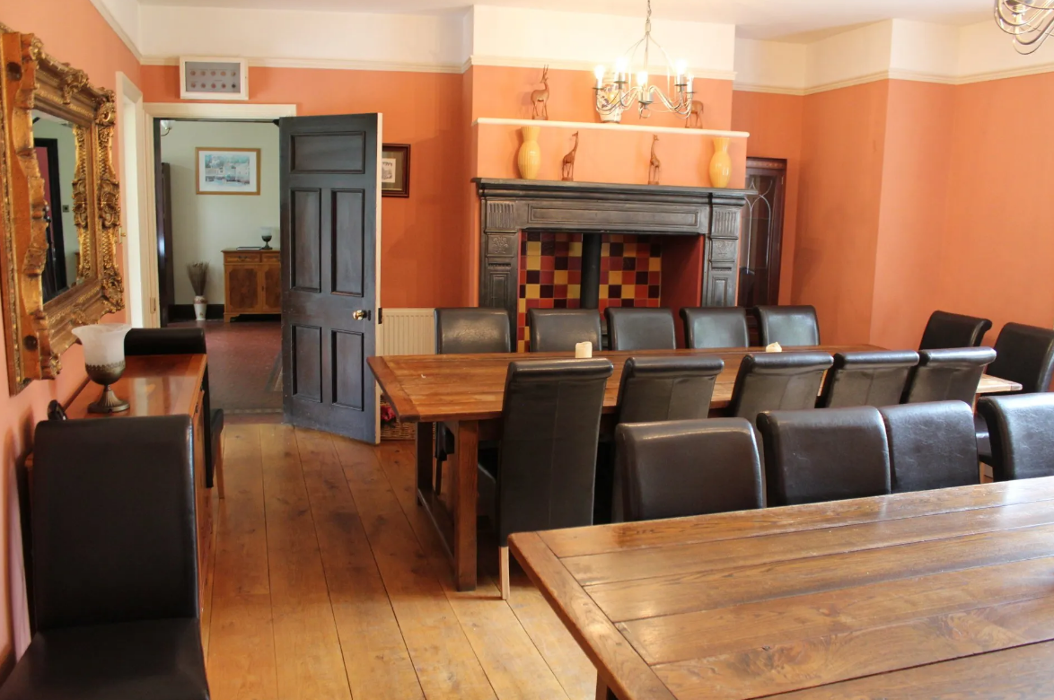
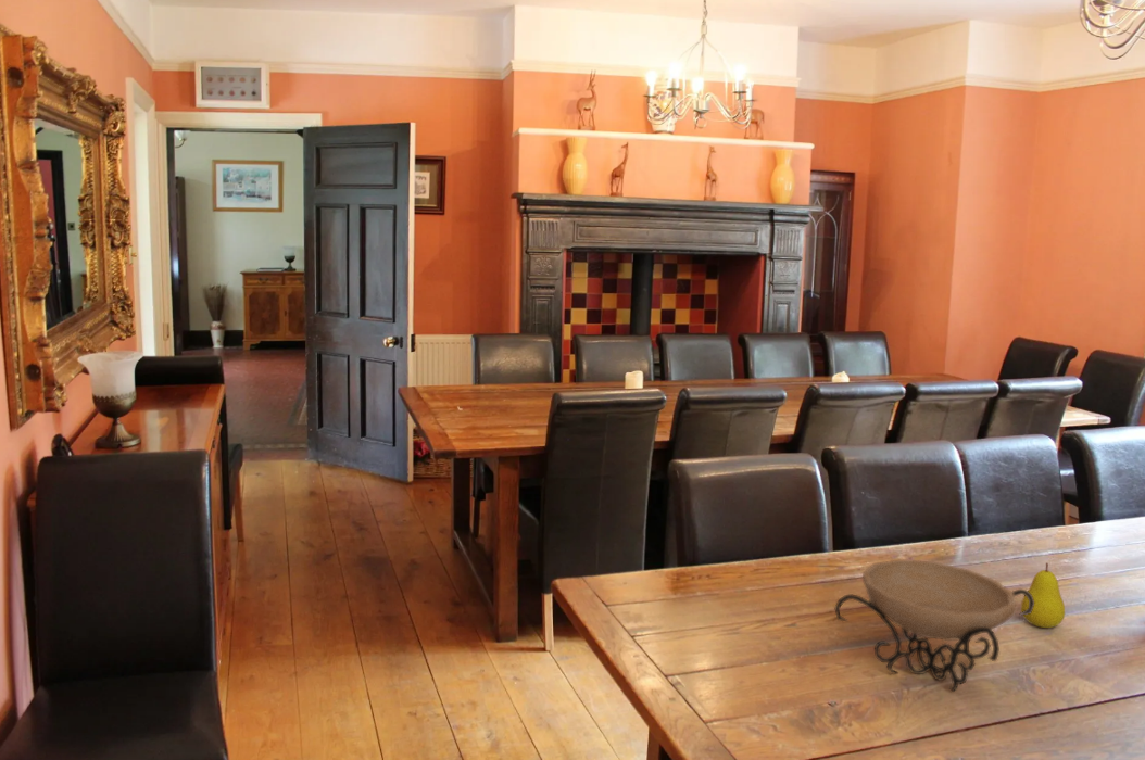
+ decorative bowl (933, 630)
+ fruit (1044, 593)
